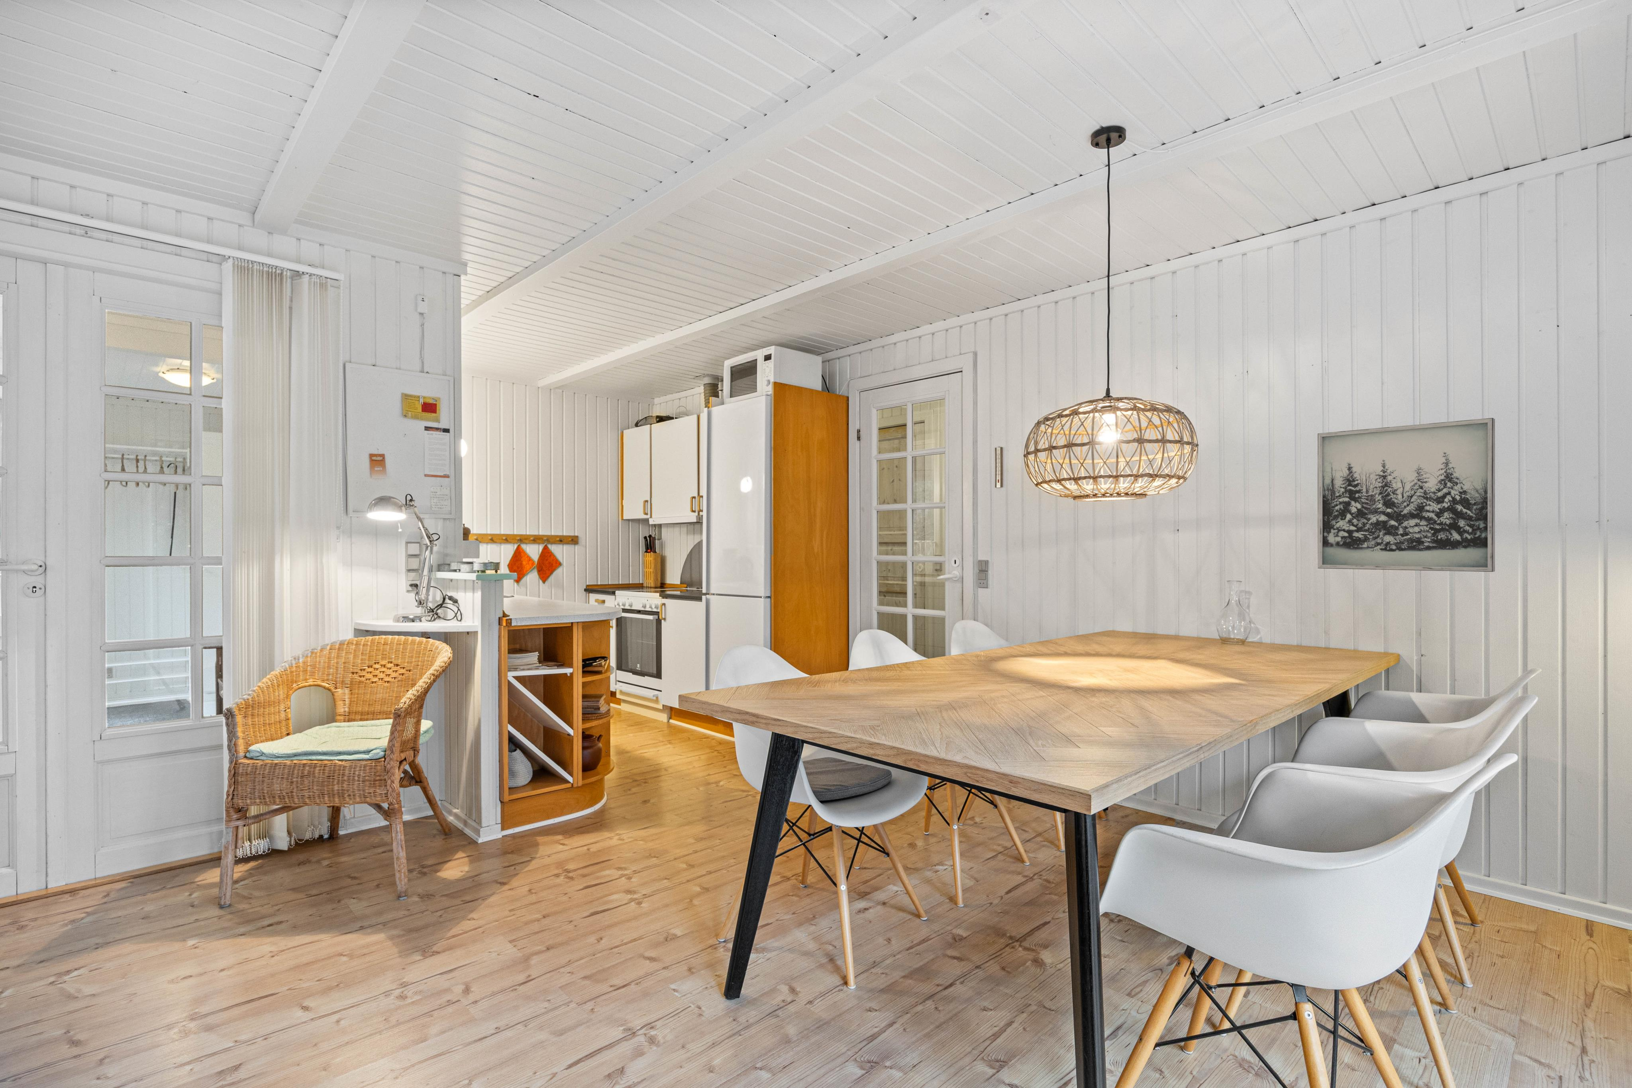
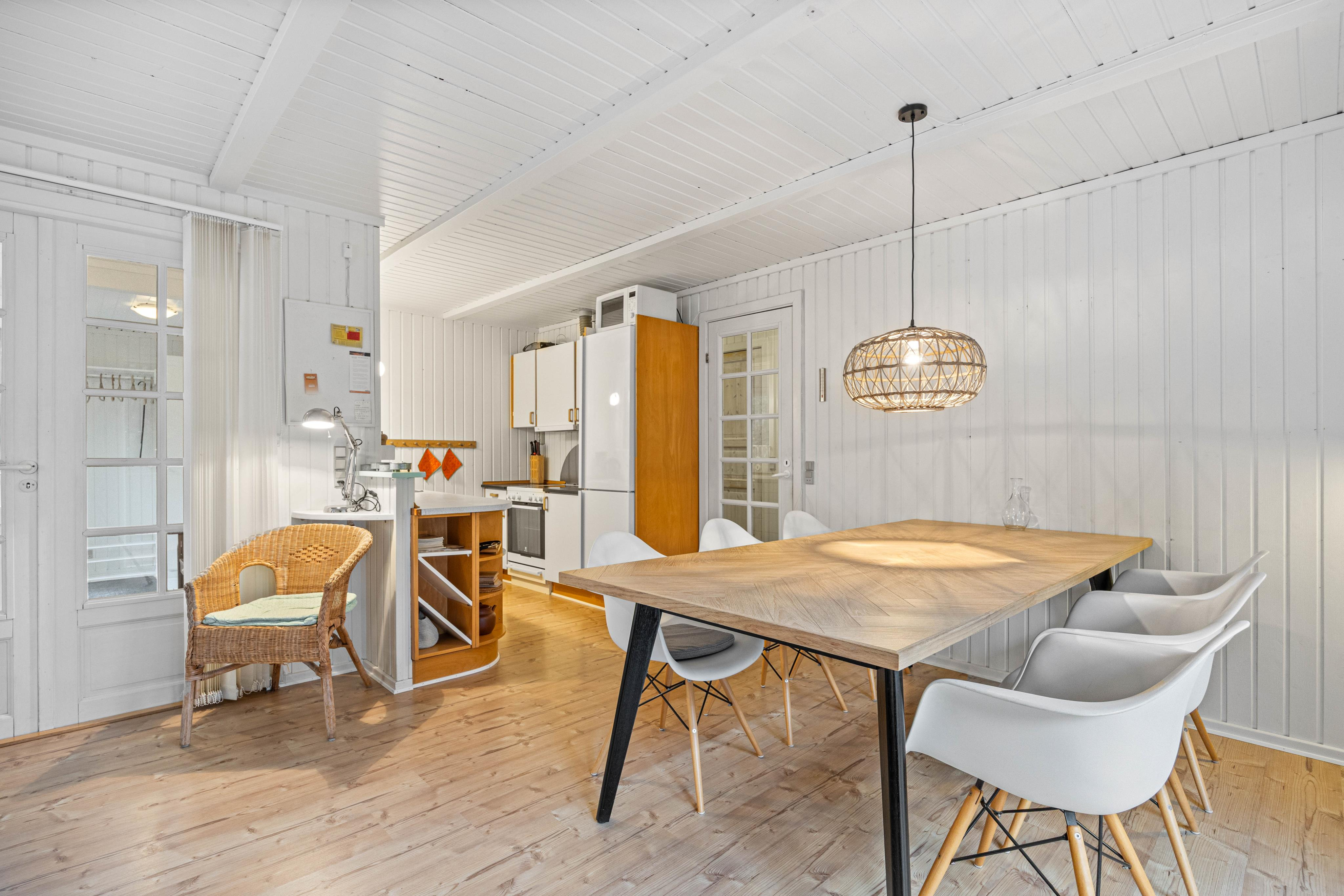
- wall art (1401, 498)
